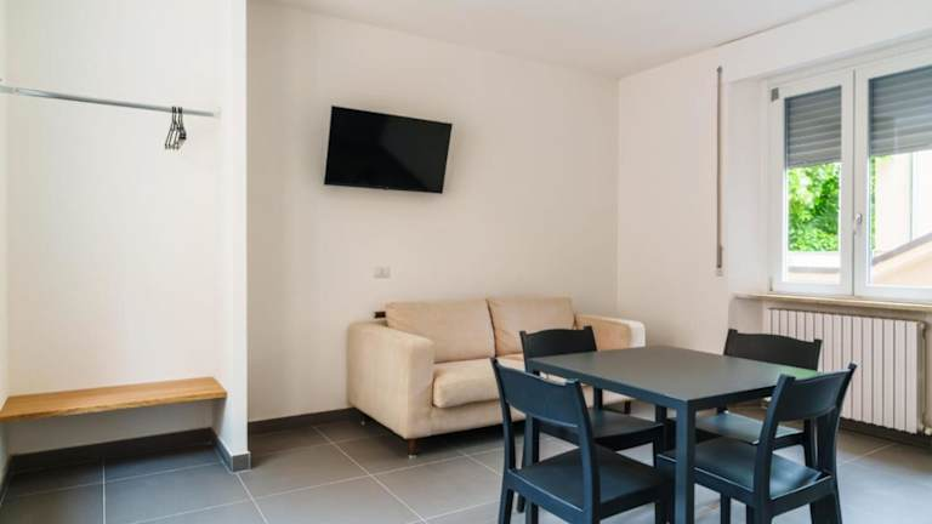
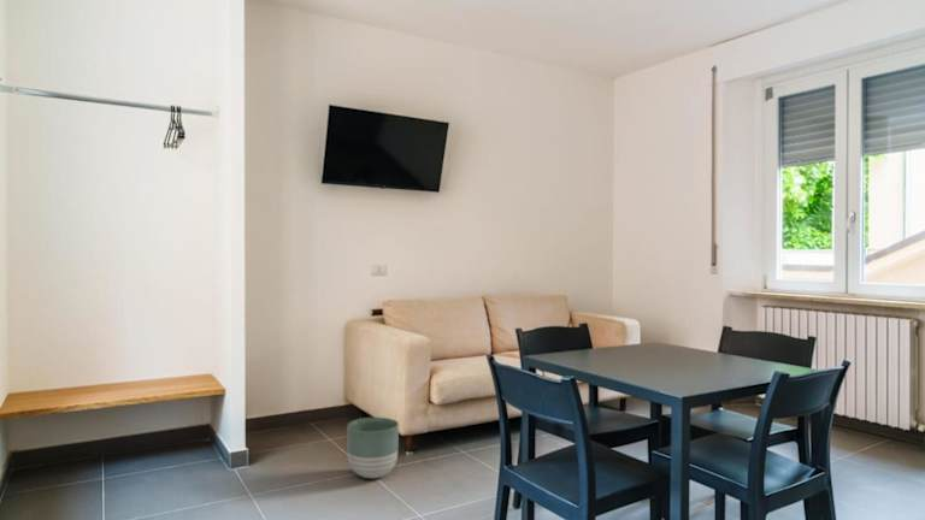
+ planter (372, 449)
